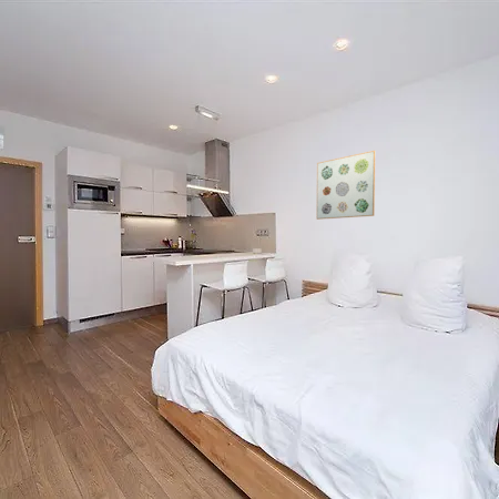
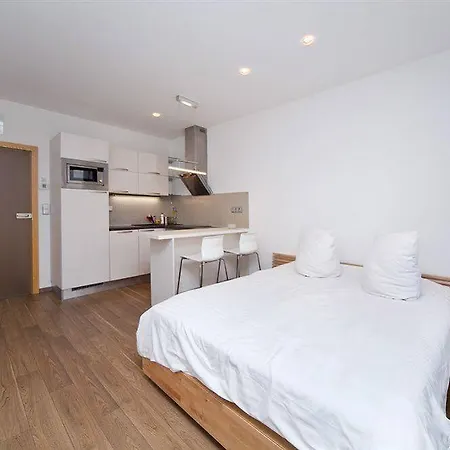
- wall art (343, 187)
